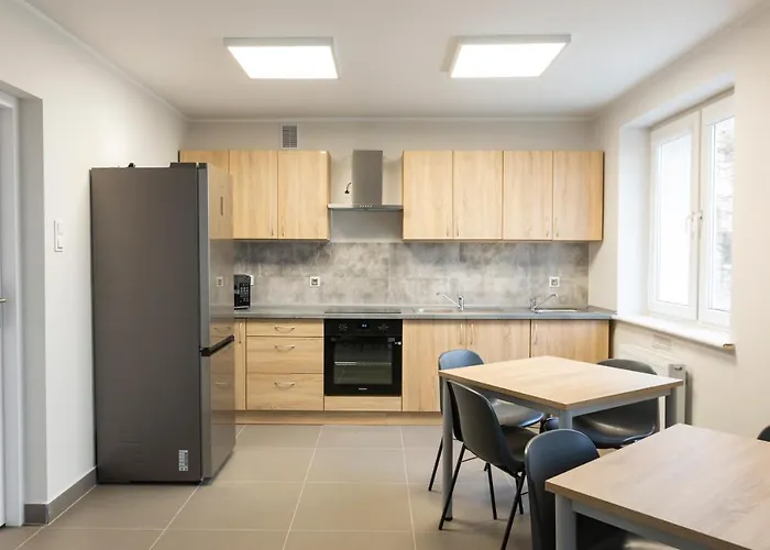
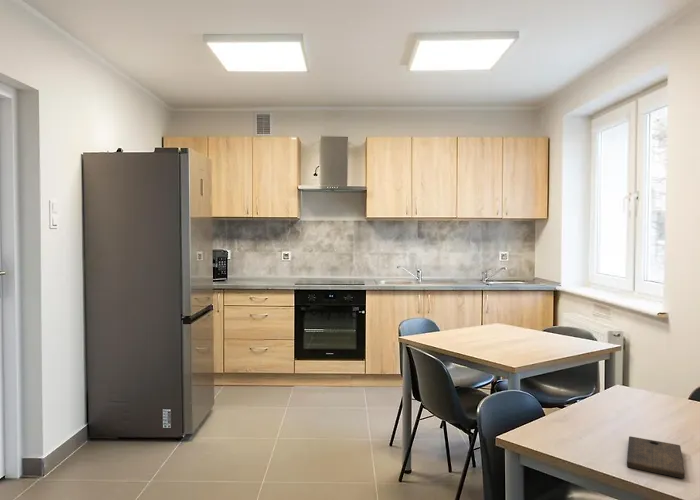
+ cutting board (654, 455)
